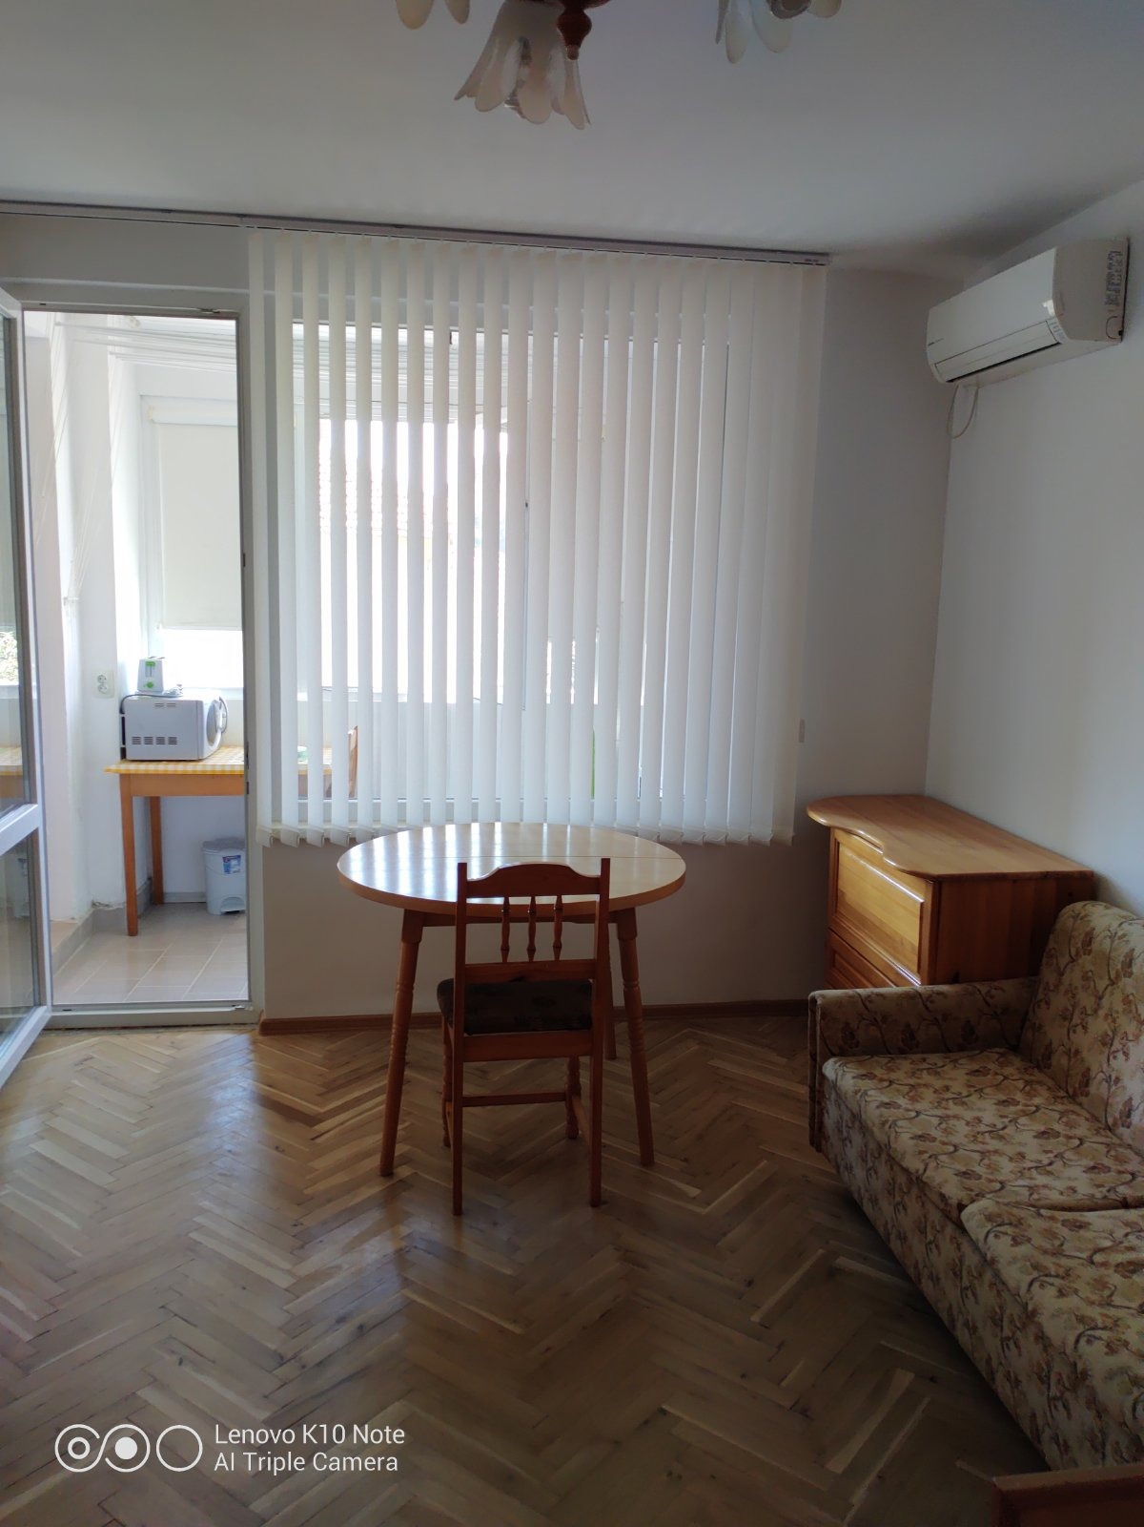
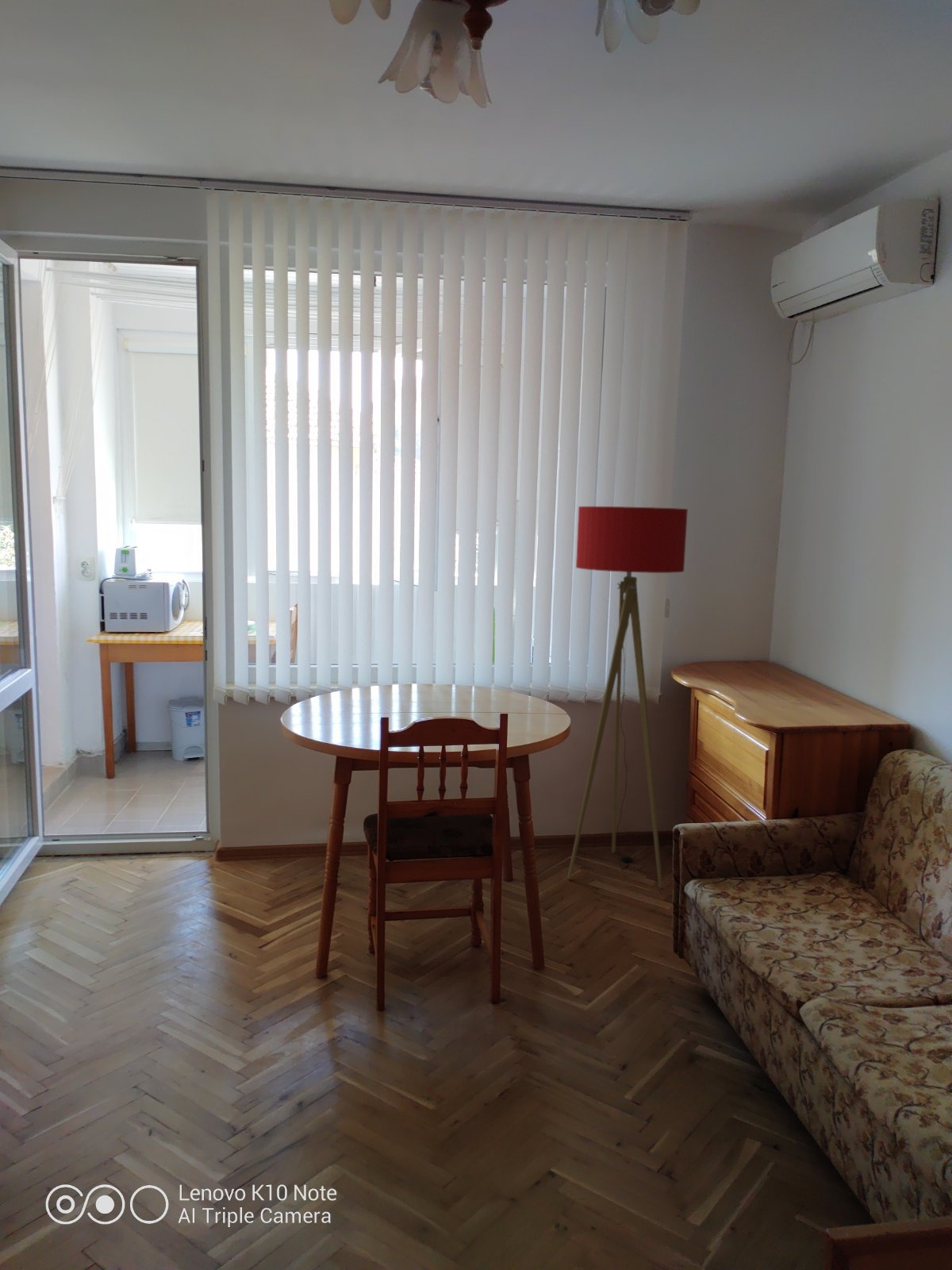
+ floor lamp (623, 695)
